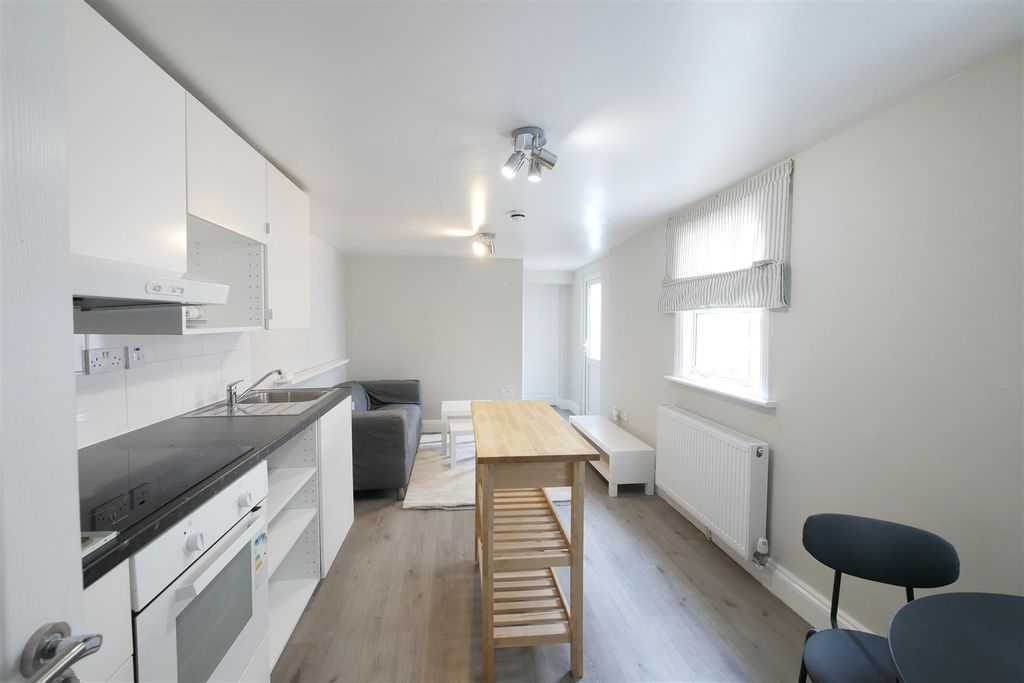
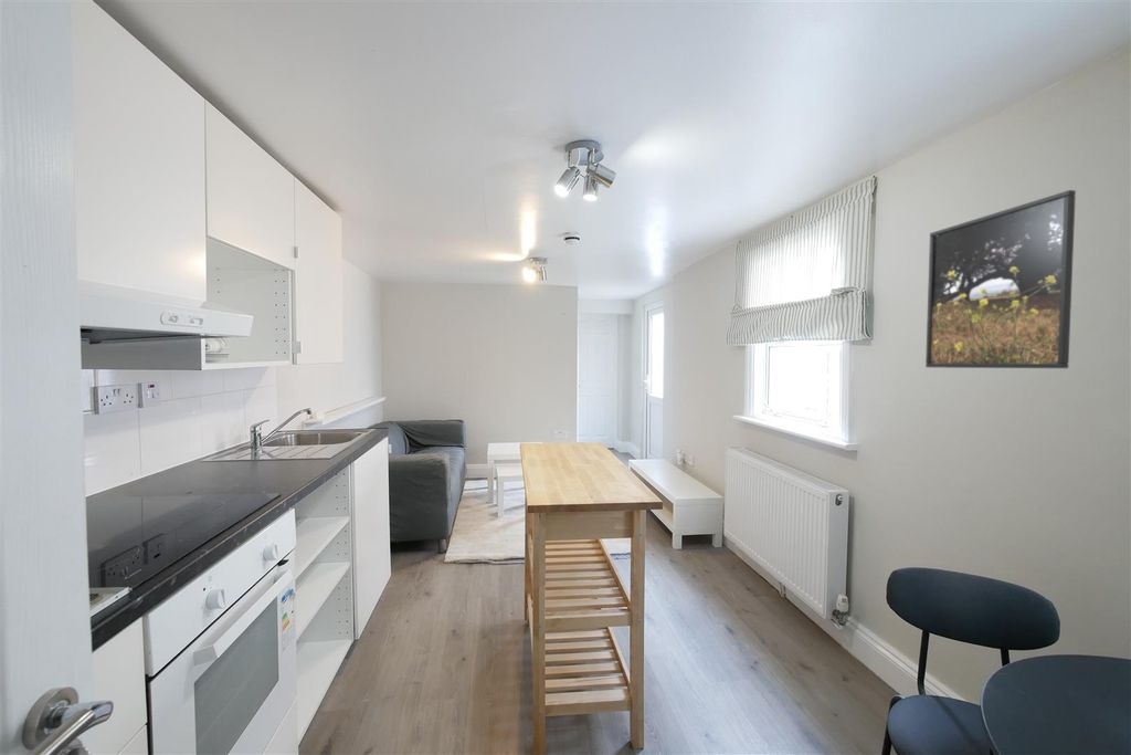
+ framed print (990, 291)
